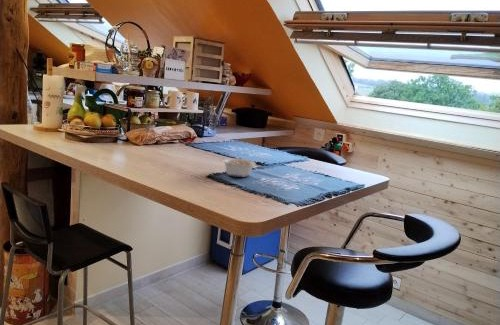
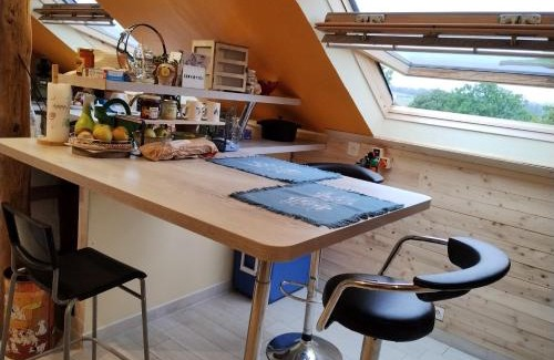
- legume (238, 167)
